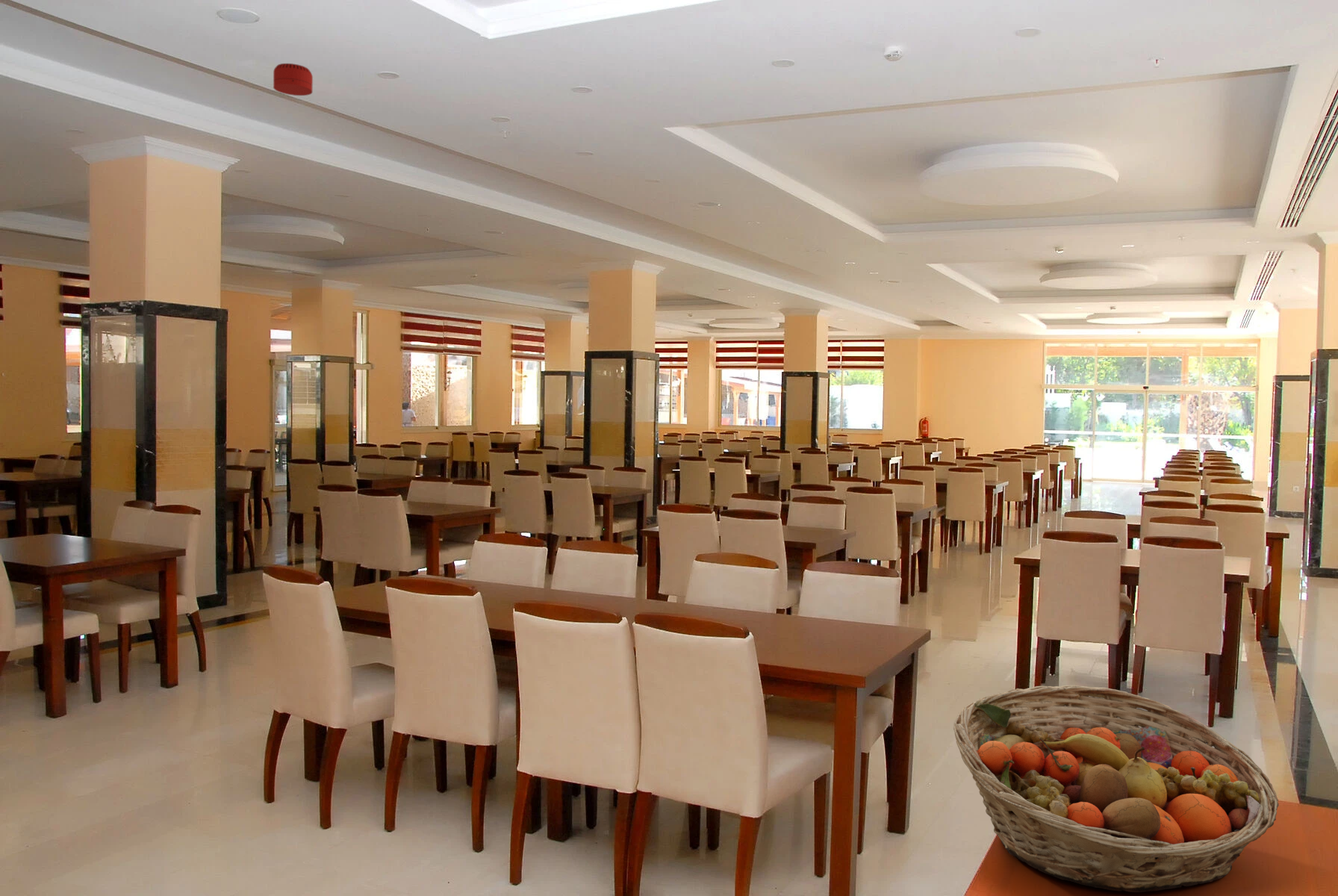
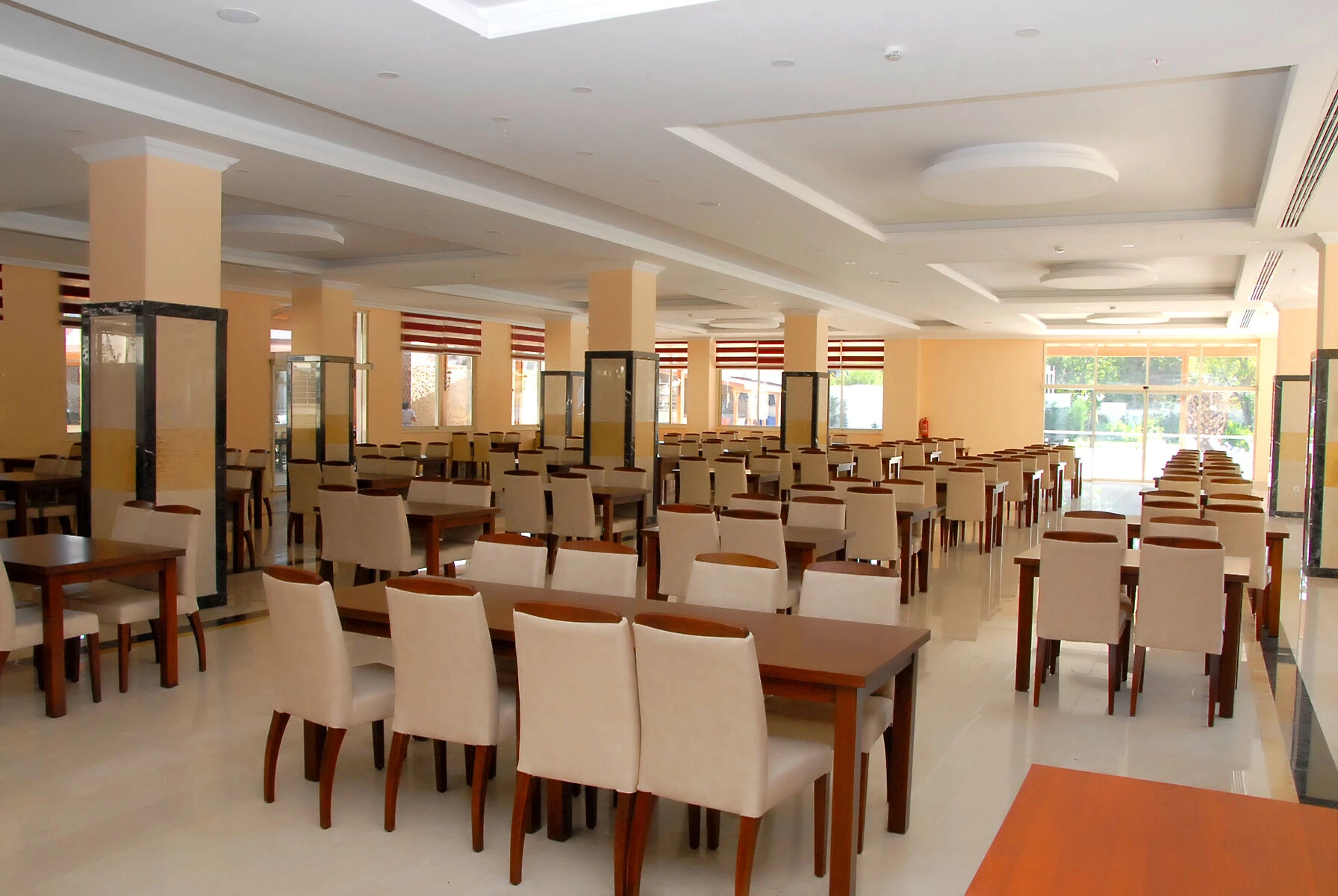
- fruit basket (1107, 781)
- smoke detector (293, 78)
